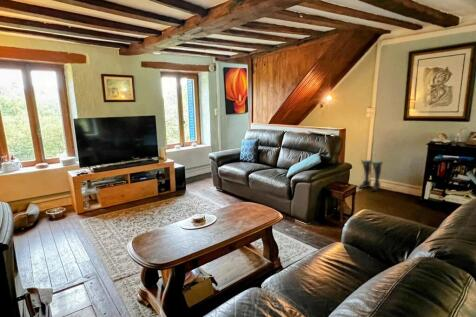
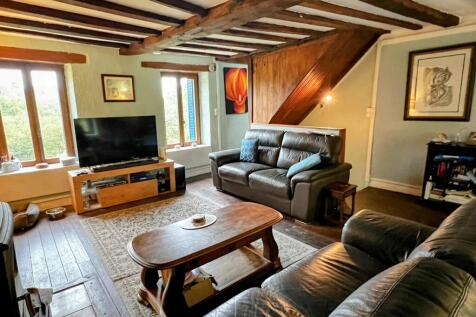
- boots (369, 174)
